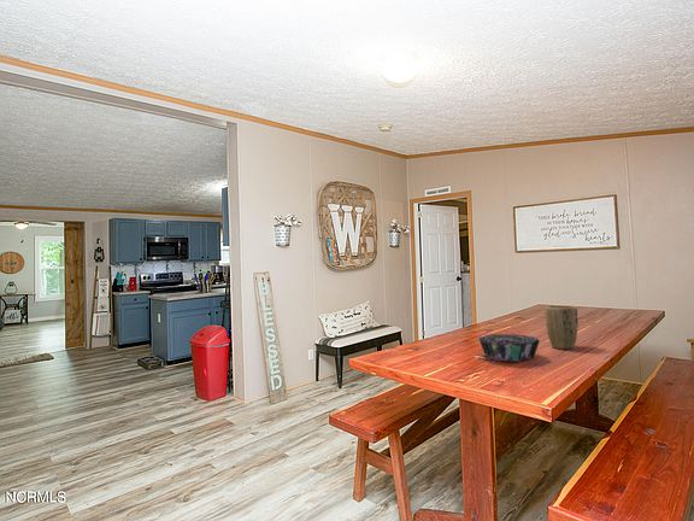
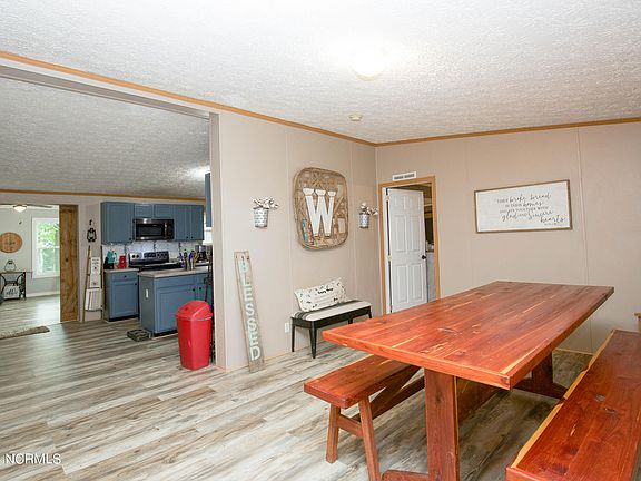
- decorative bowl (508, 347)
- plant pot (561, 327)
